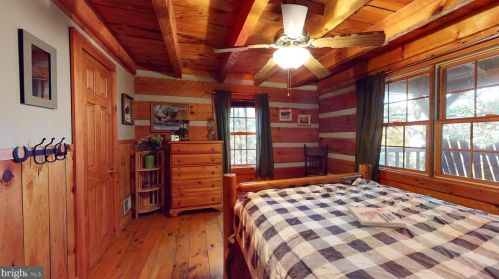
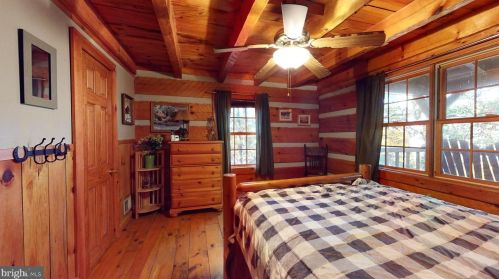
- book (374, 216)
